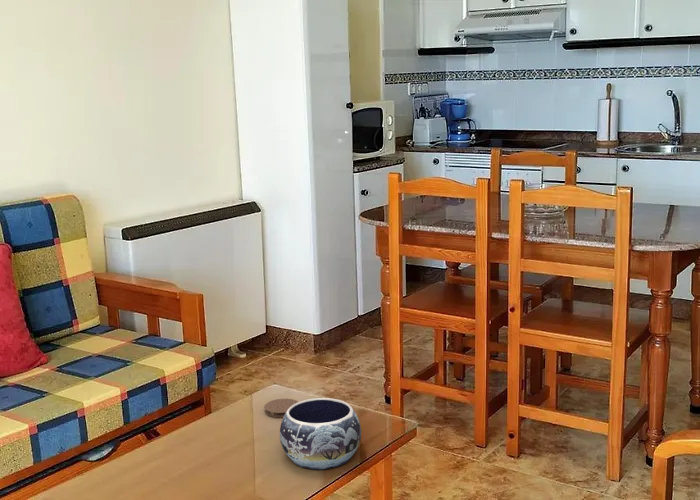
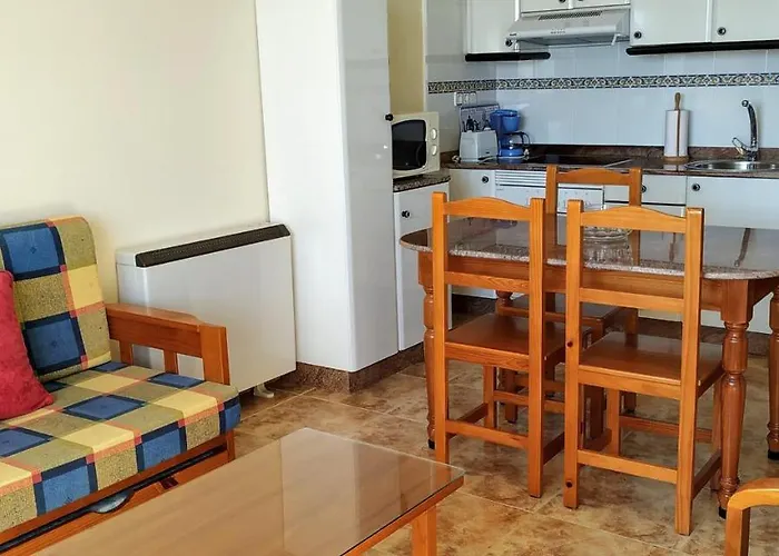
- coaster (282, 407)
- decorative bowl (320, 432)
